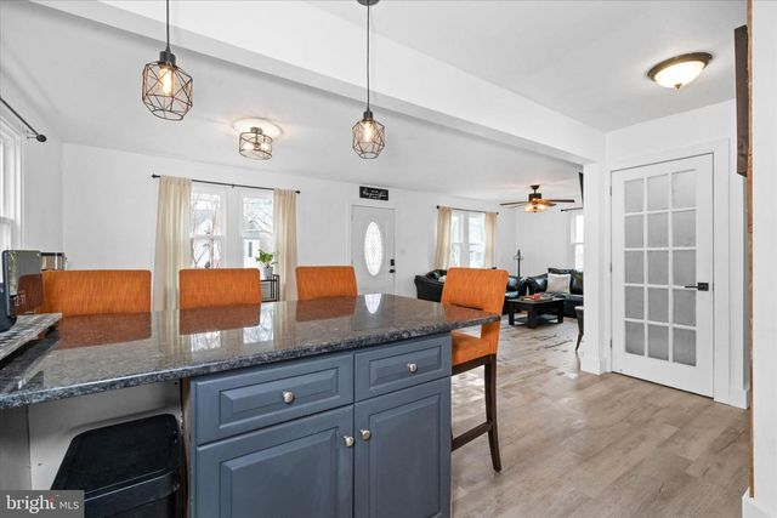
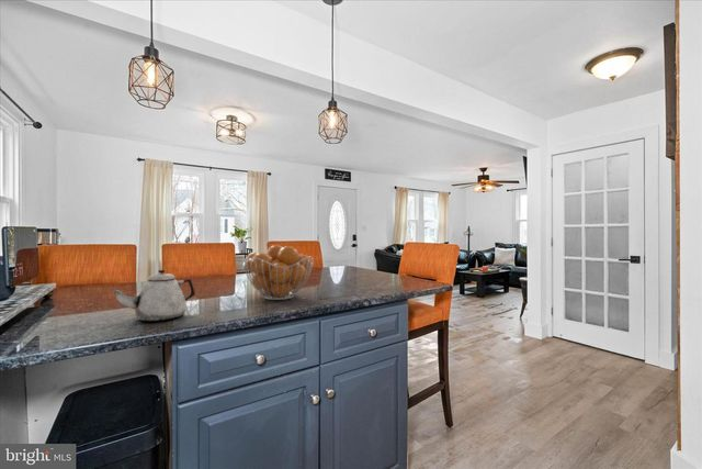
+ fruit basket (279, 271)
+ teapot (156, 293)
